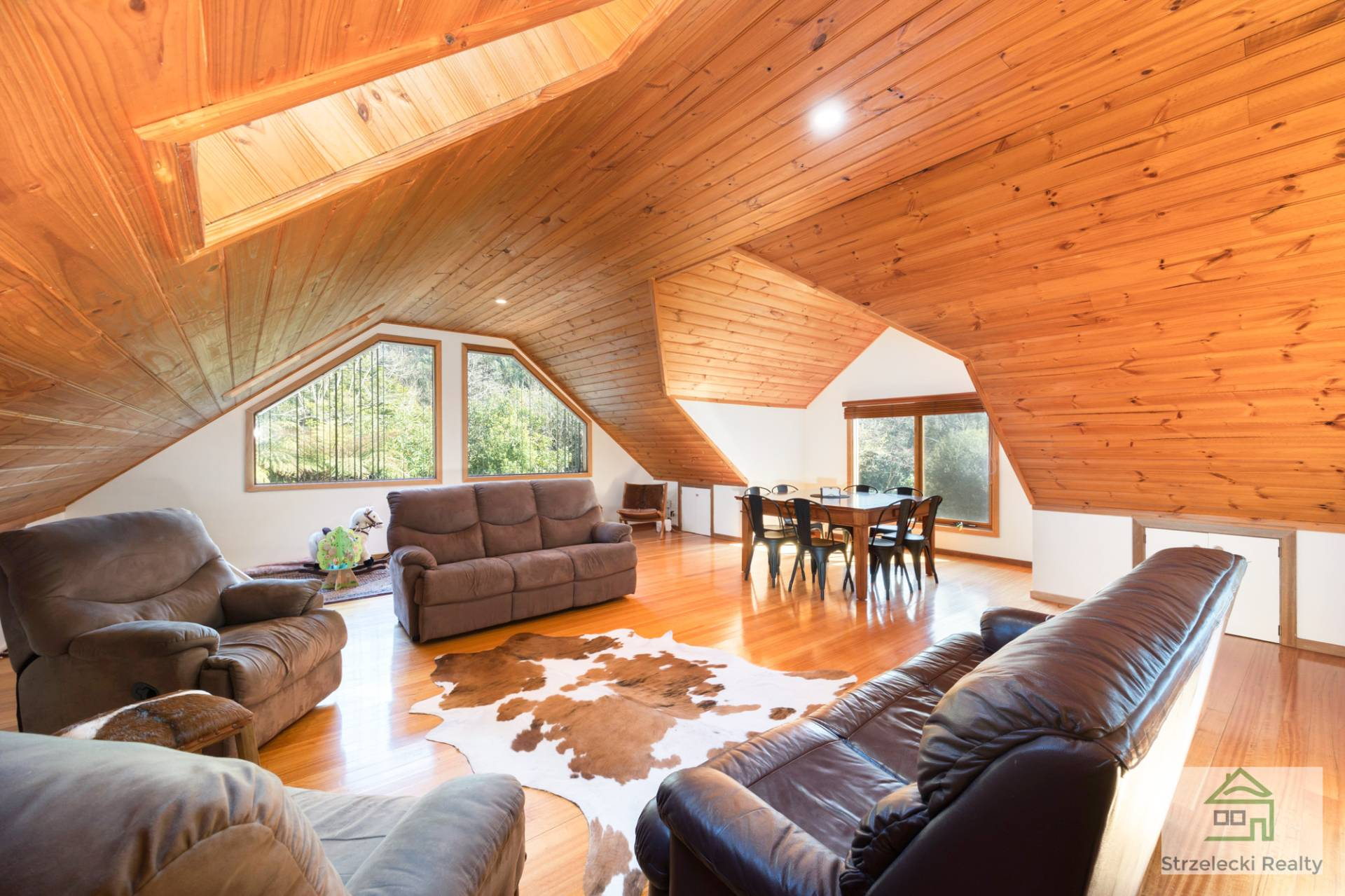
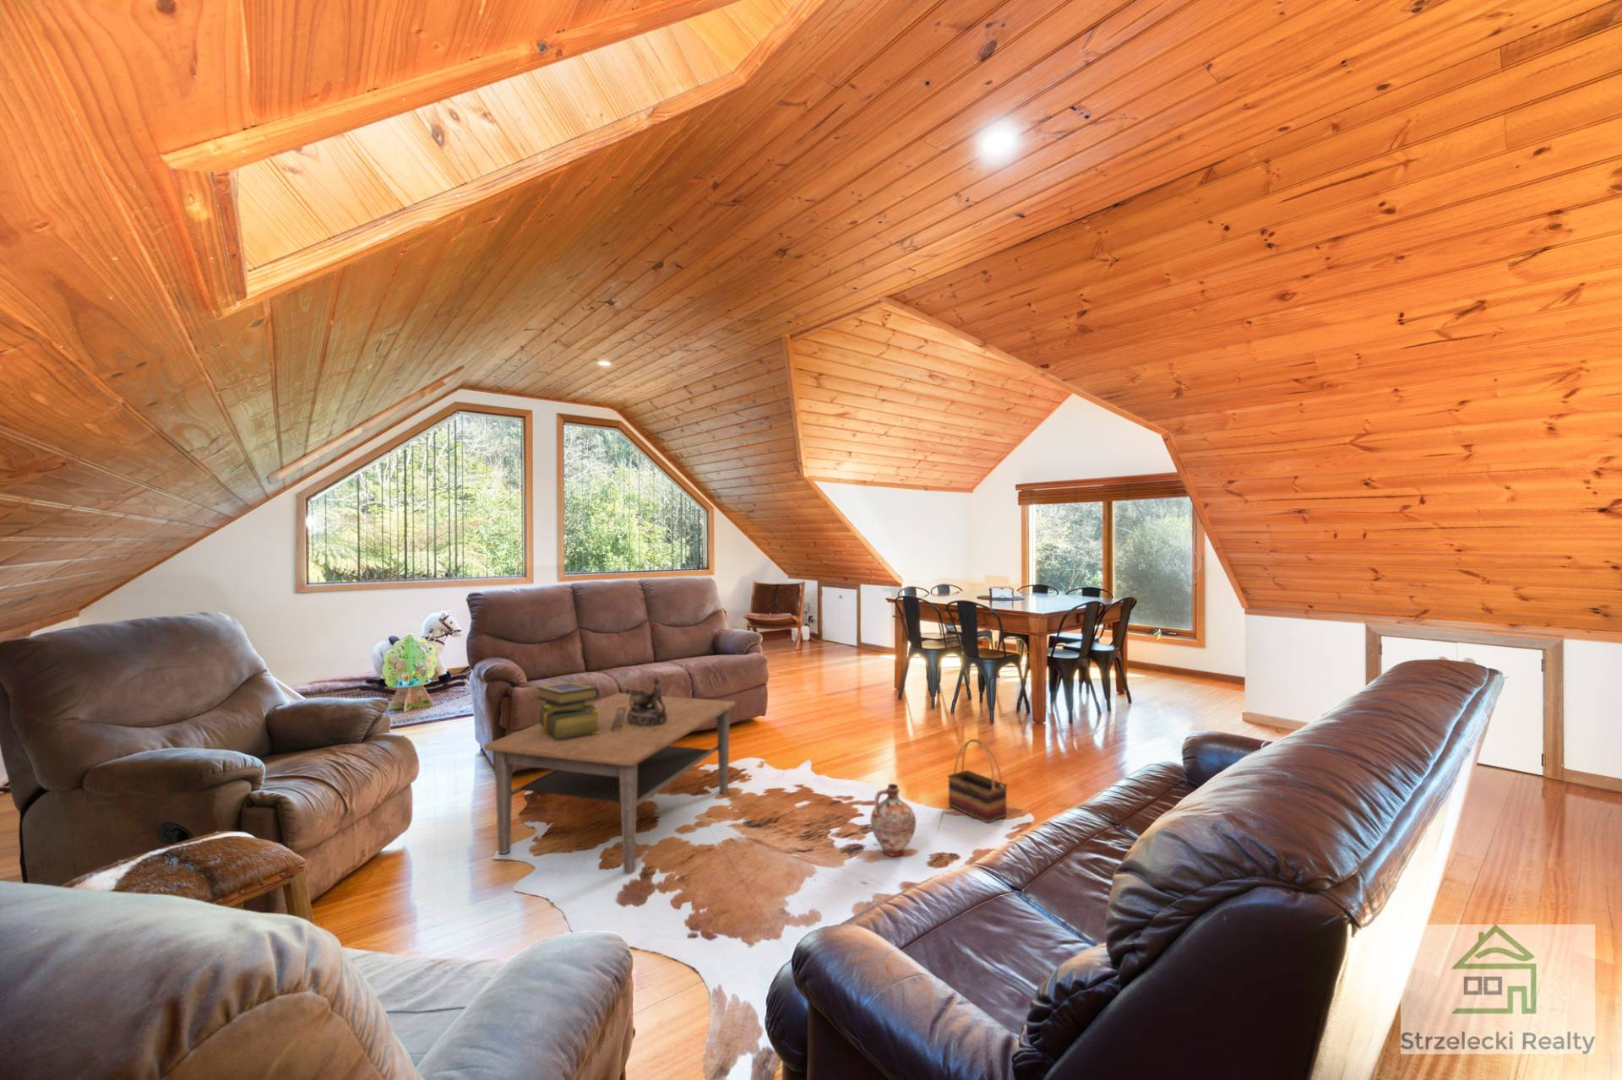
+ coffee table (625, 769)
+ stack of books (567, 708)
+ basket (977, 775)
+ ceramic jug (892, 818)
+ decorative bowl (643, 697)
